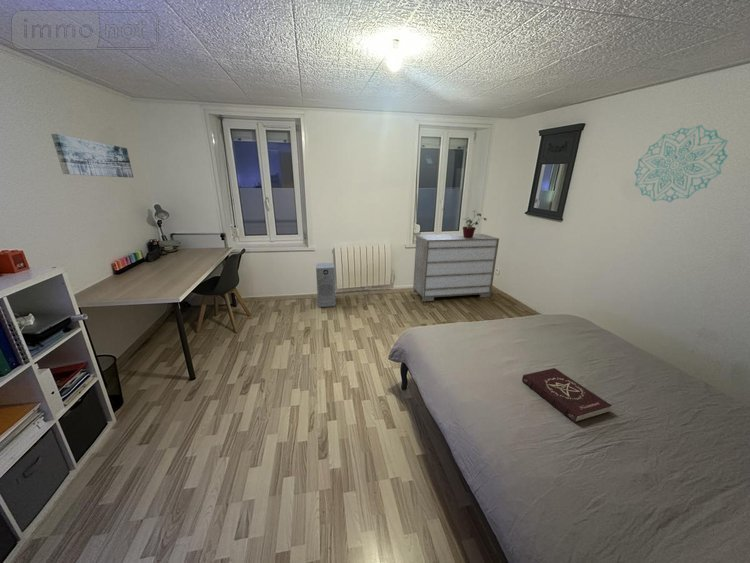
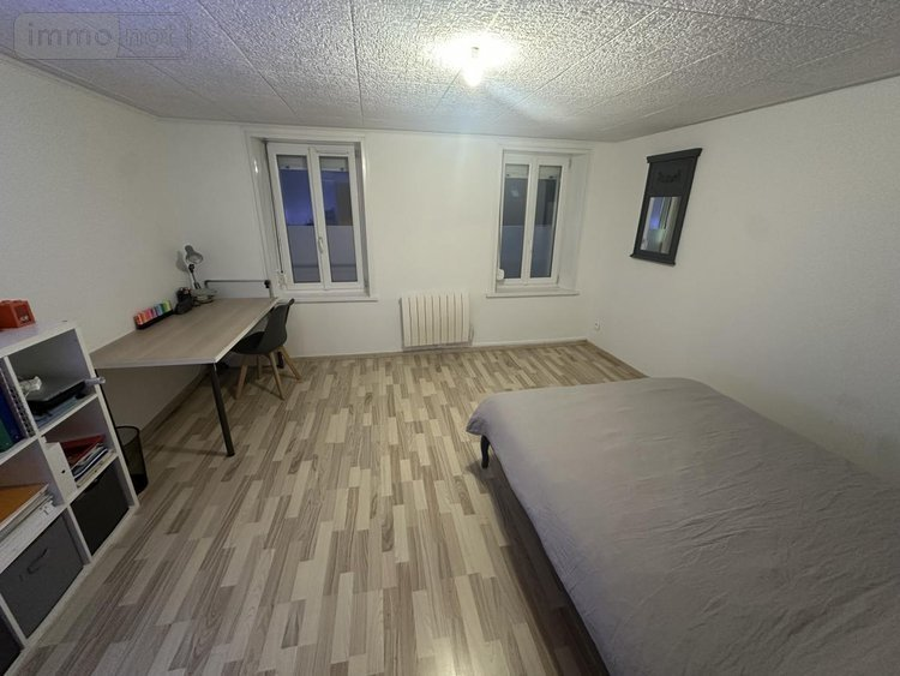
- air purifier (325, 284)
- wall decoration (676, 165)
- wall art (99, 159)
- potted plant (474, 223)
- book (563, 392)
- dresser (453, 266)
